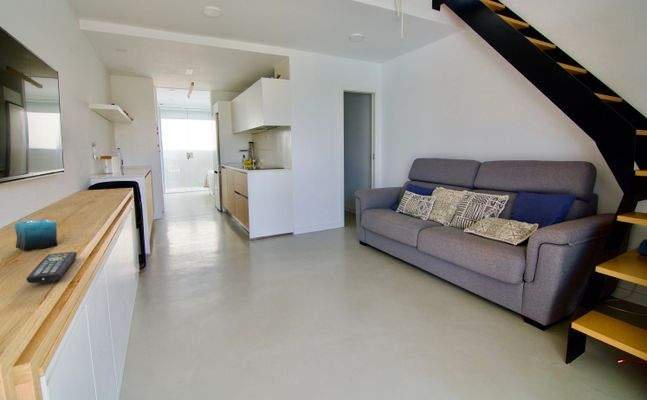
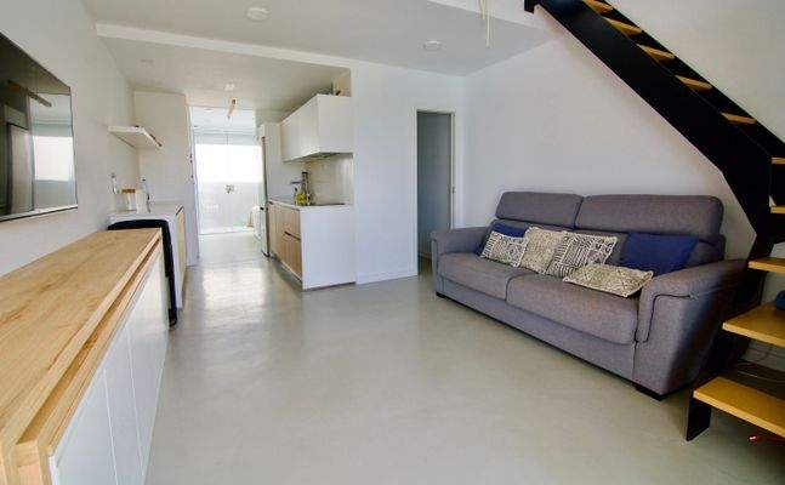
- candle (35, 229)
- remote control (54, 265)
